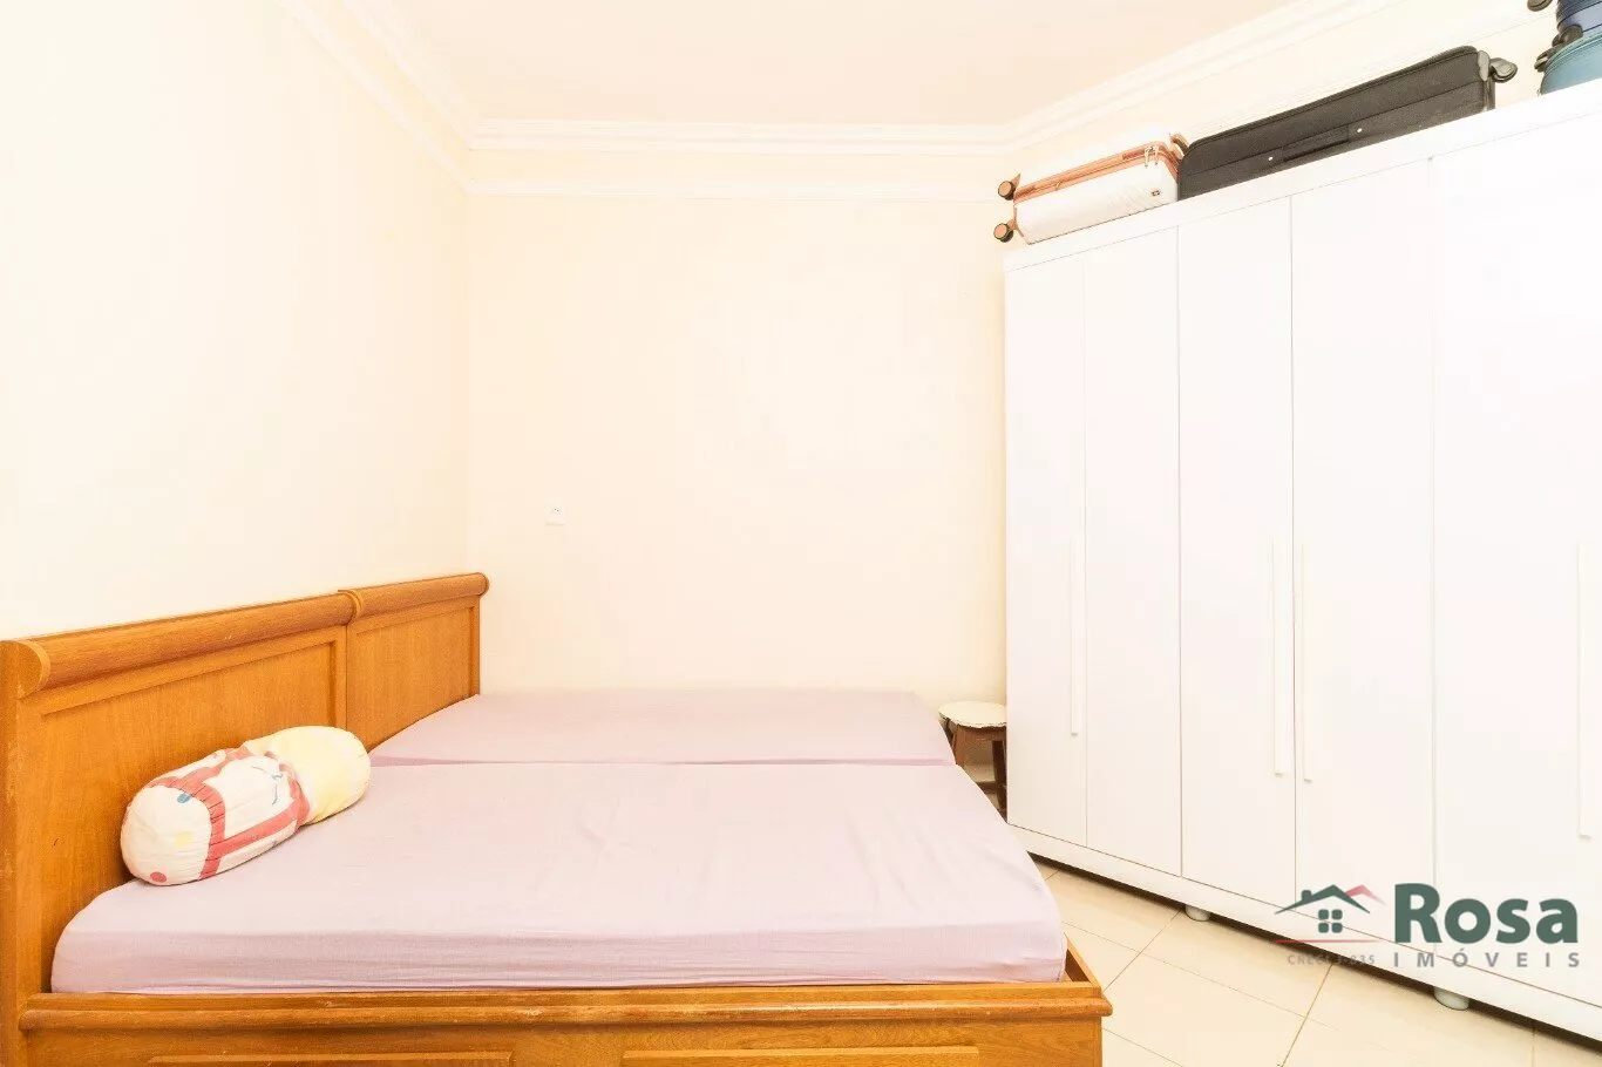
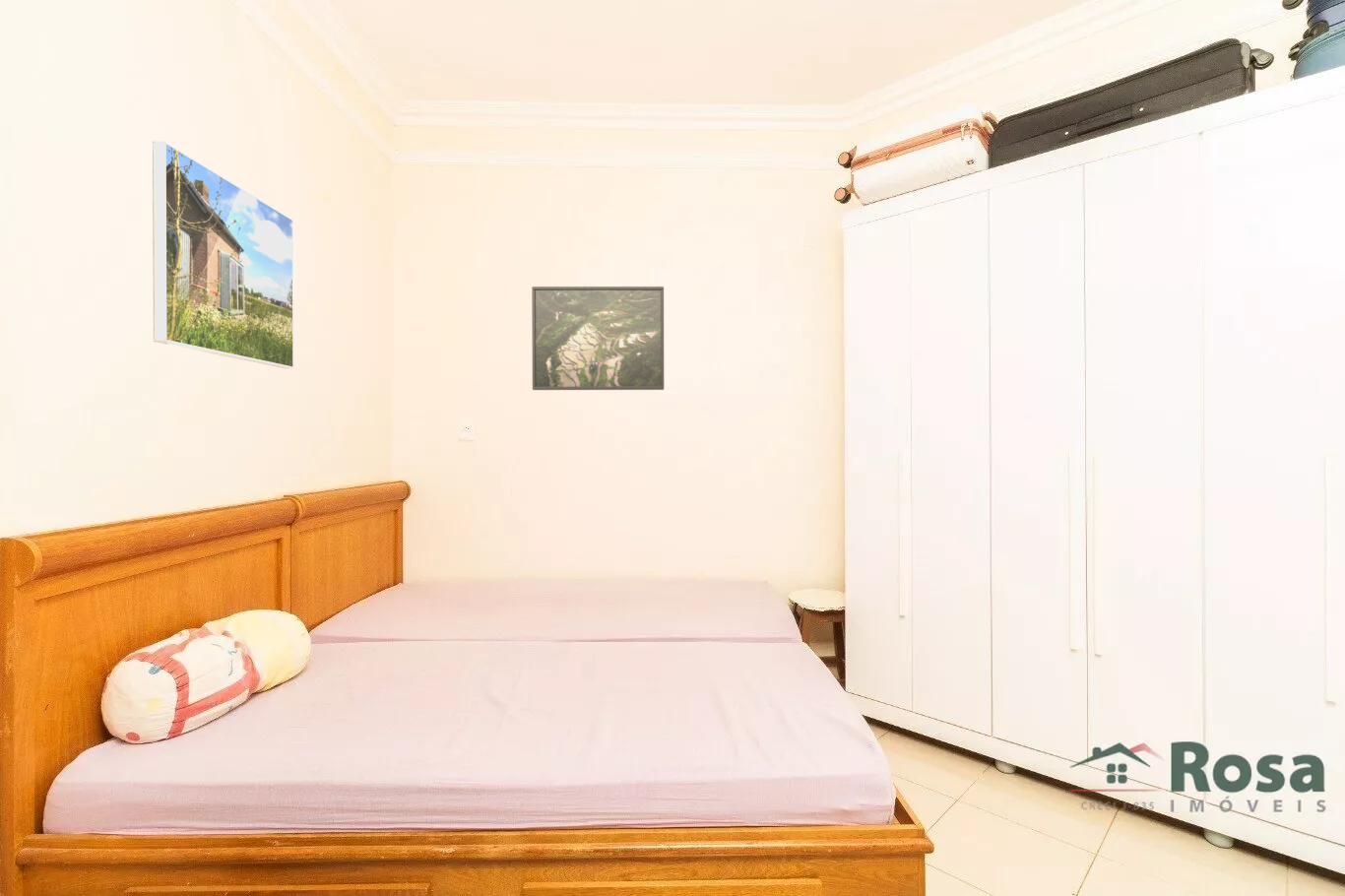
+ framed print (233, 271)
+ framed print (598, 338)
